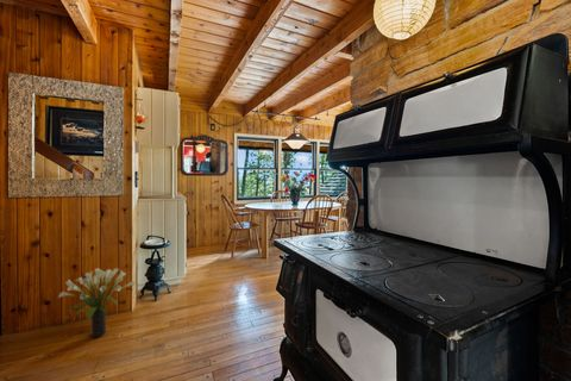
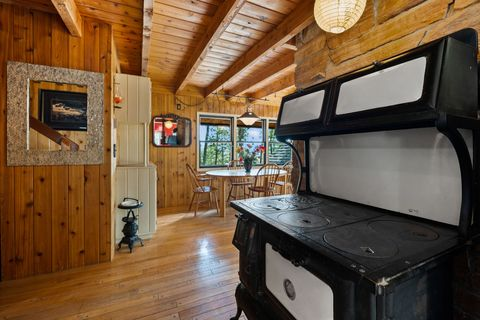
- potted plant (100, 300)
